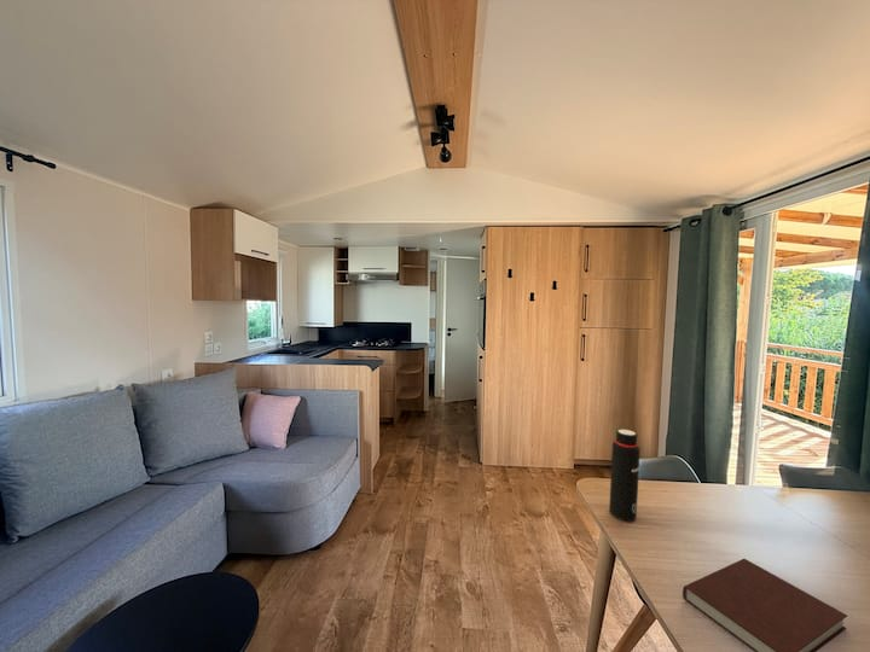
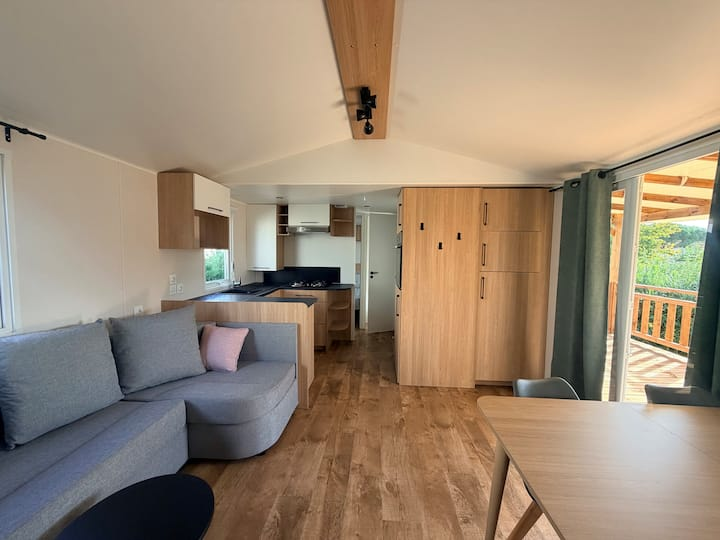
- water bottle (626, 472)
- notebook (760, 606)
